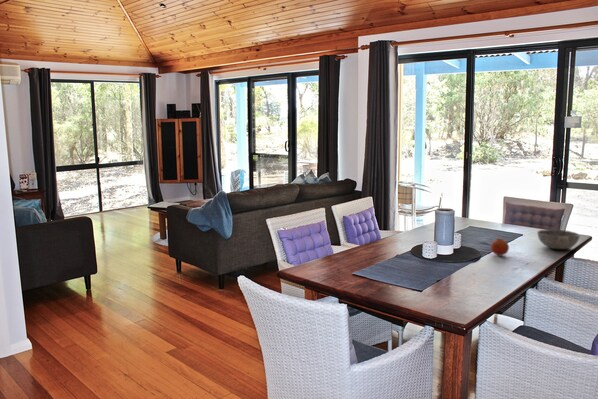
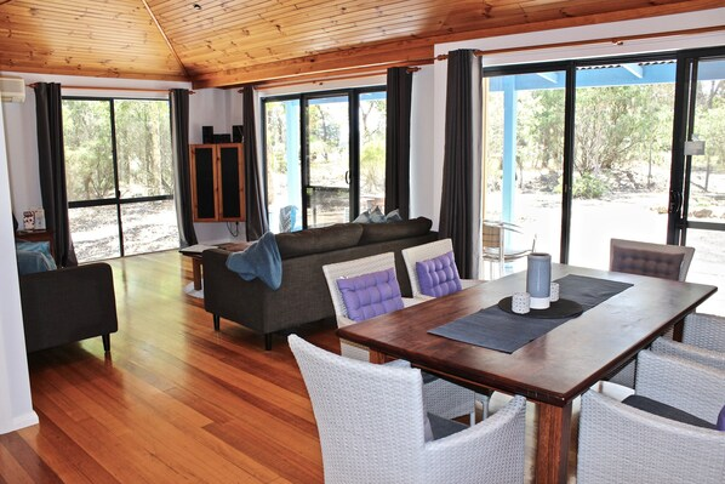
- bowl (557, 240)
- fruit (499, 246)
